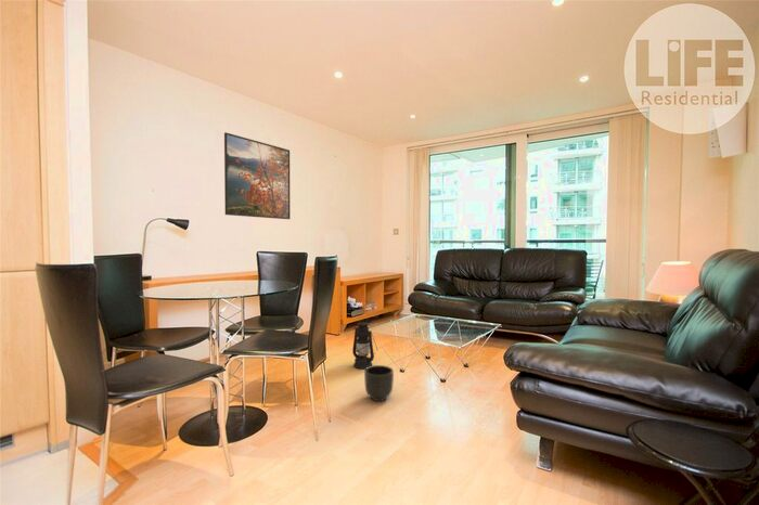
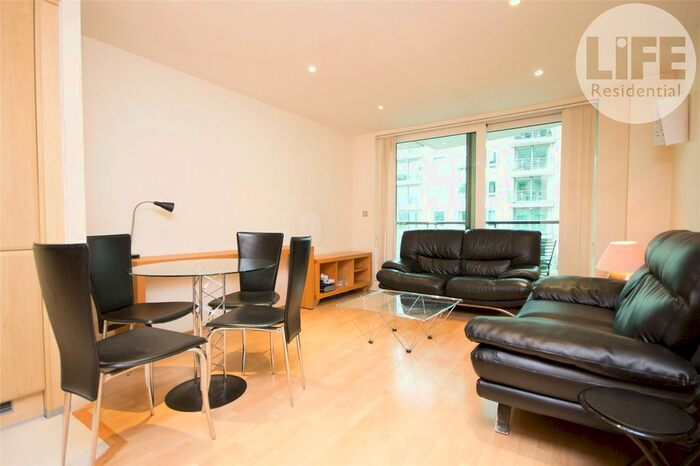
- planter (378, 384)
- lantern (363, 344)
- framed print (259, 179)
